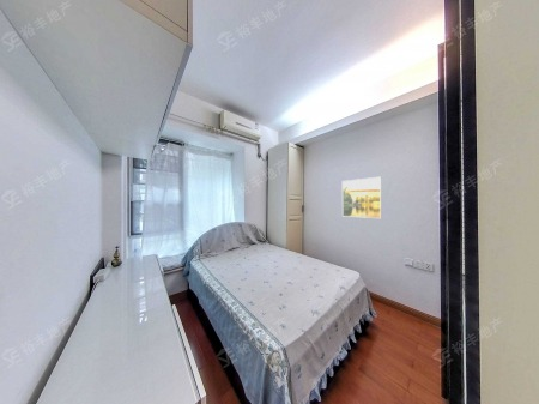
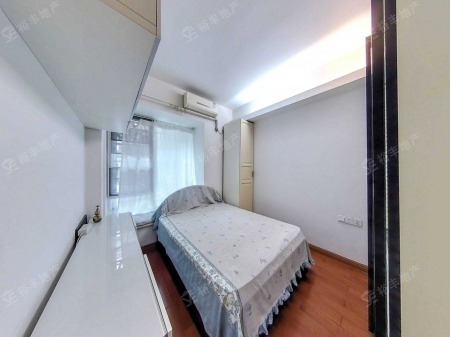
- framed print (359, 198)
